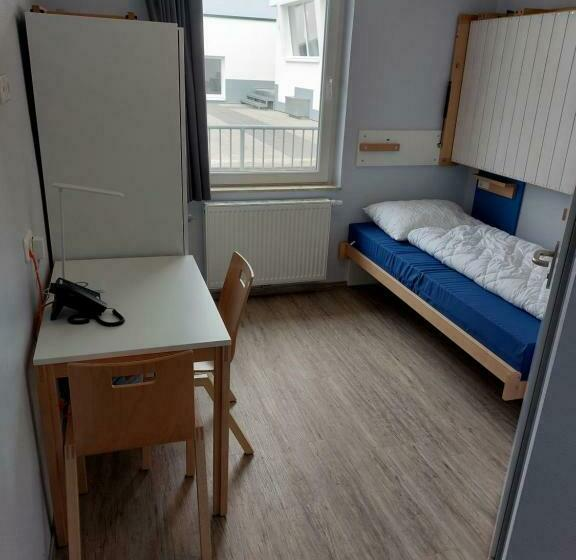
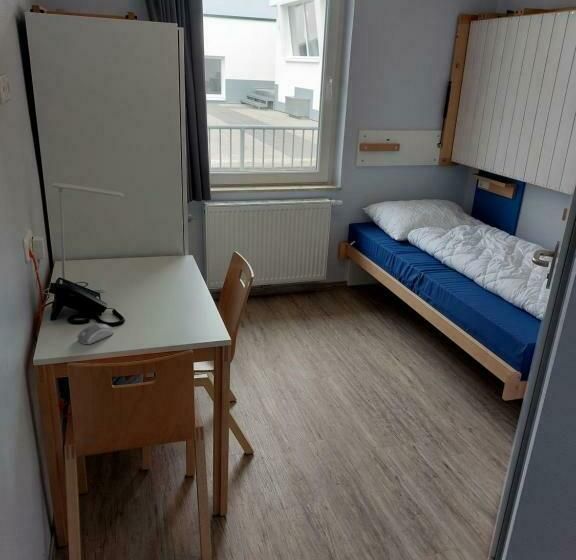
+ computer mouse (95, 330)
